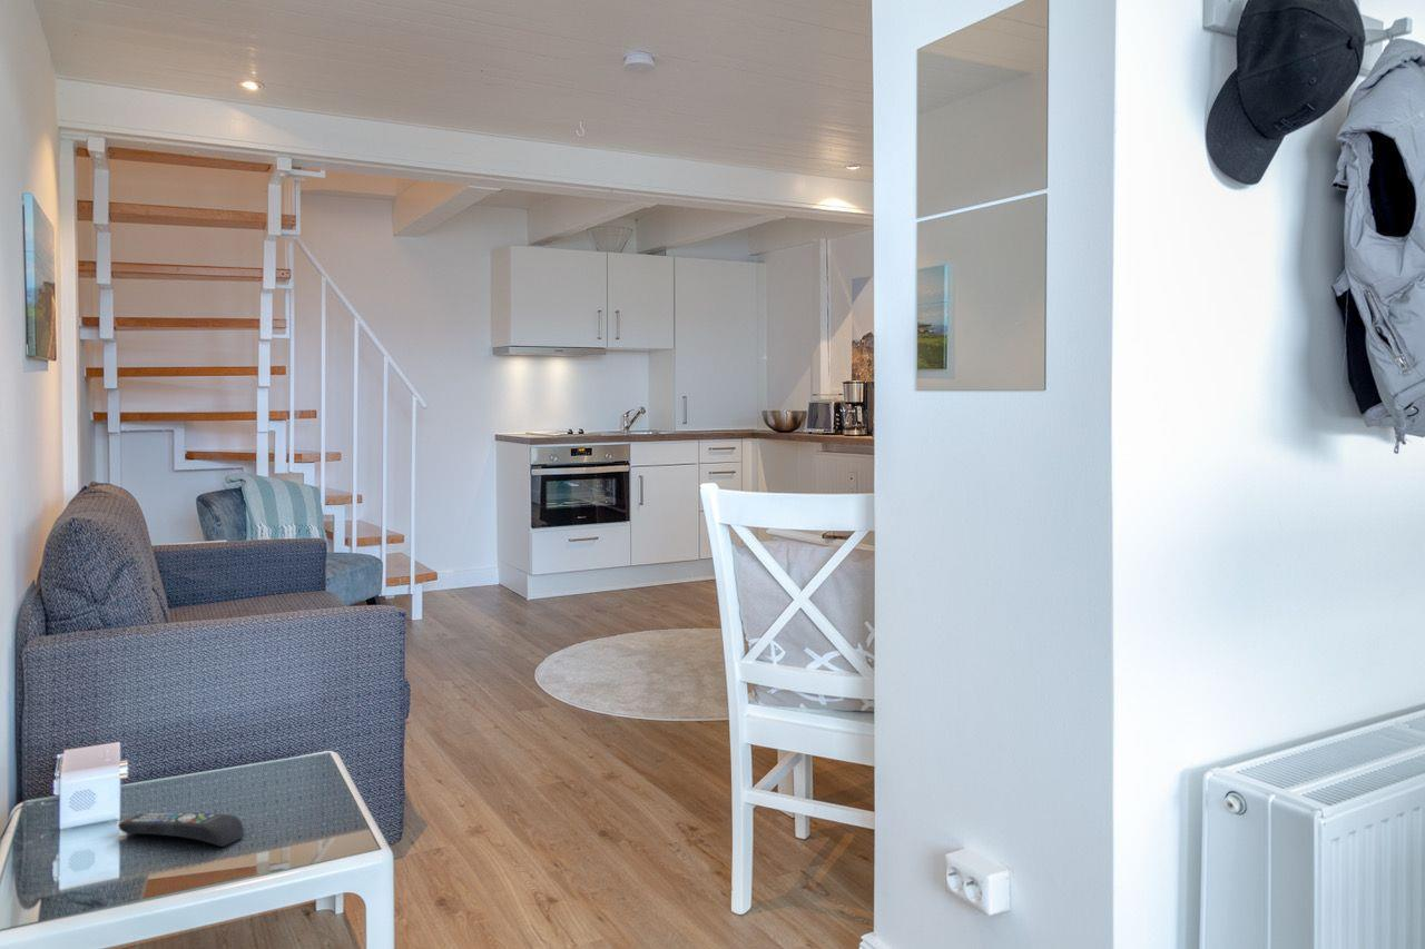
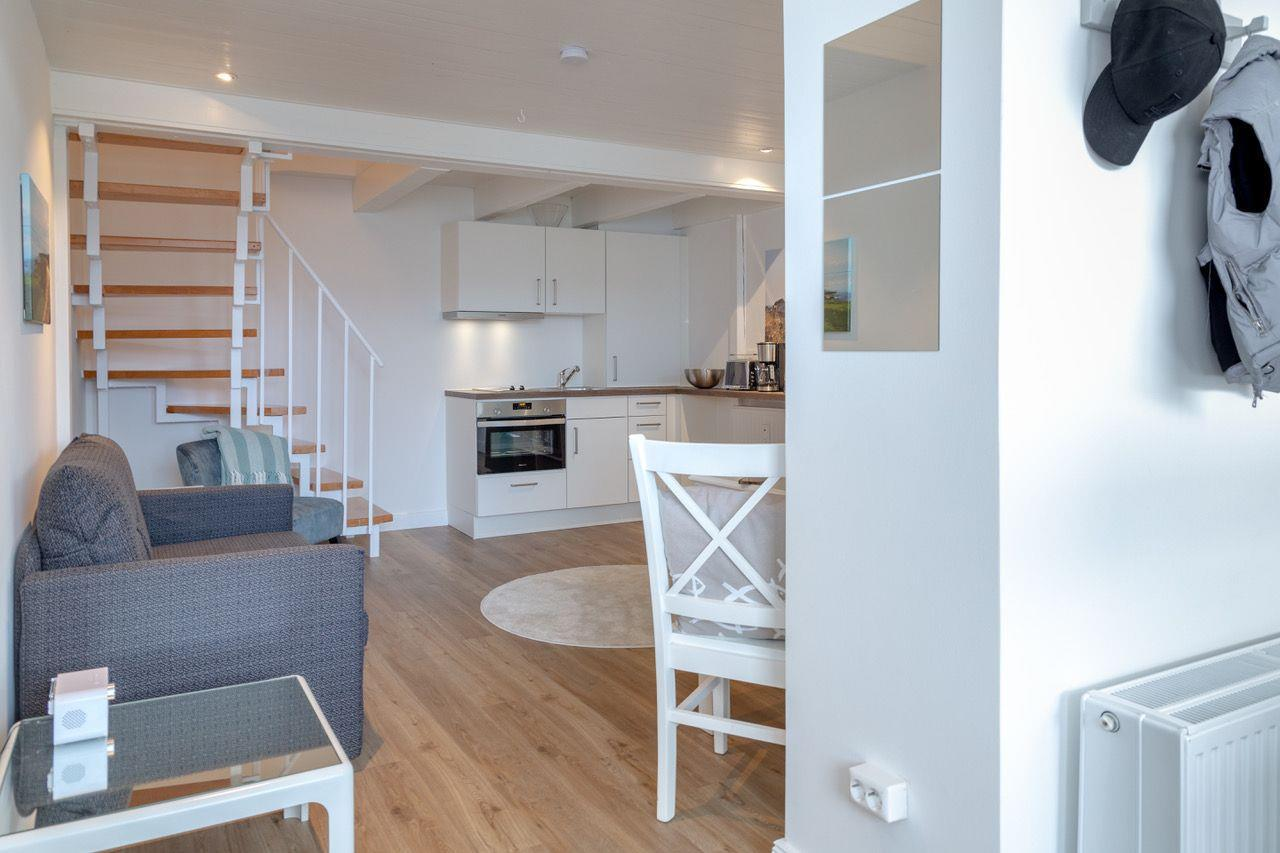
- remote control (181, 826)
